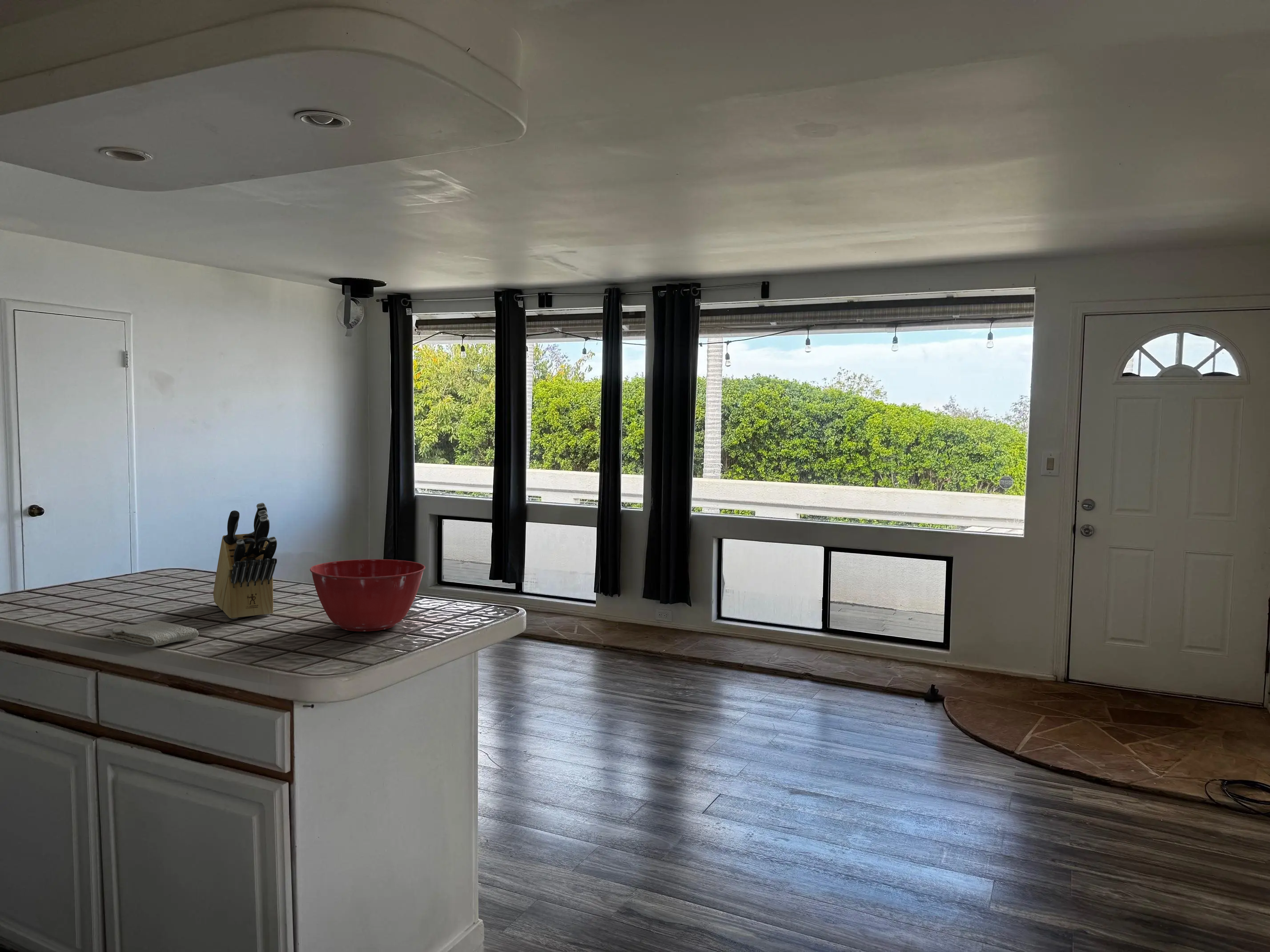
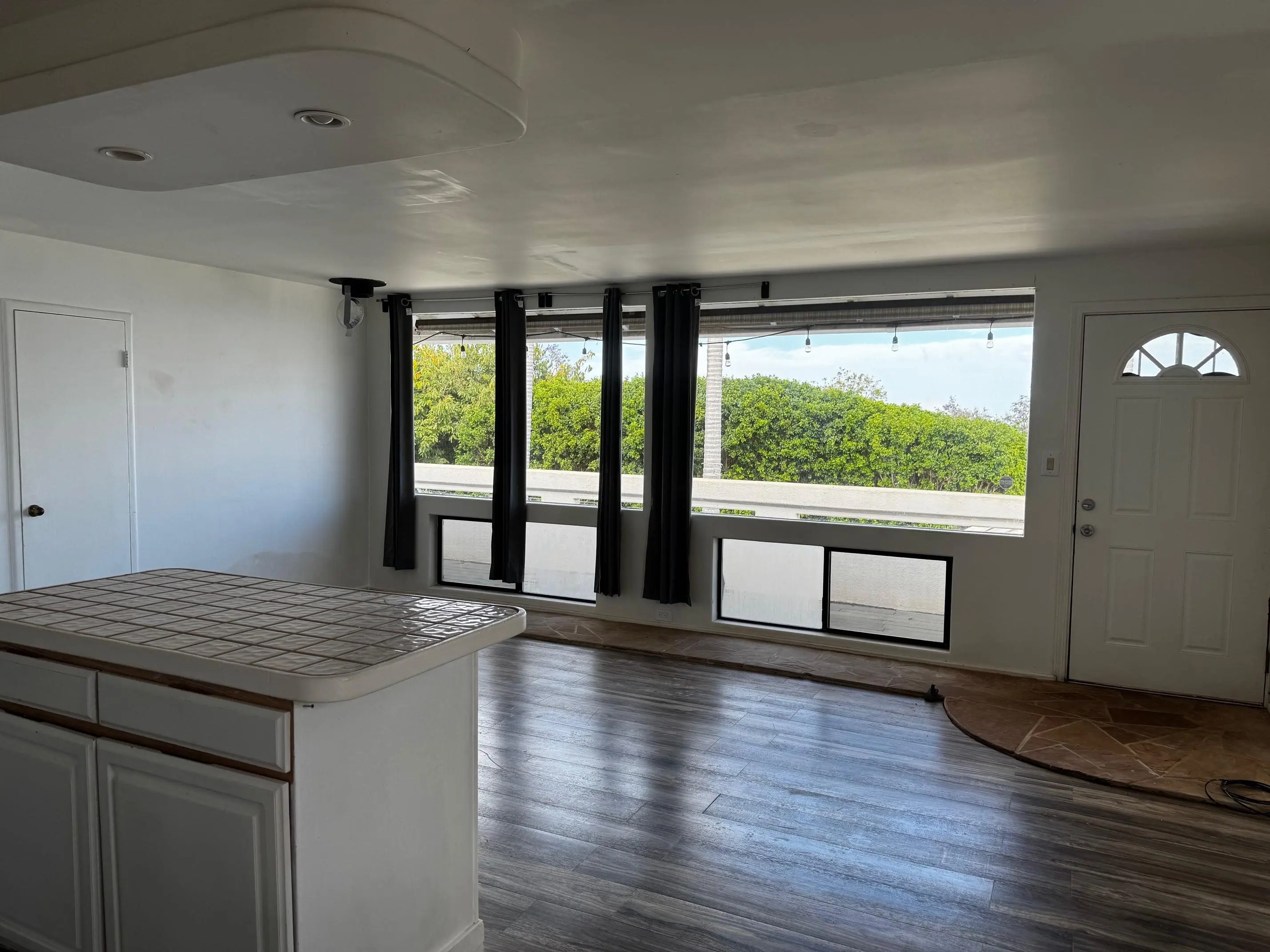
- washcloth (154, 632)
- mixing bowl (369, 596)
- knife block (244, 556)
